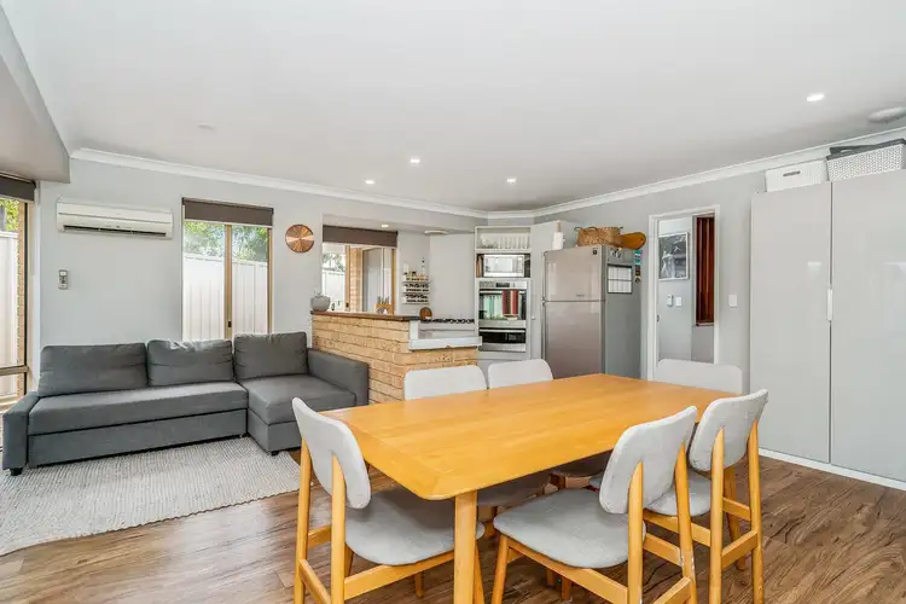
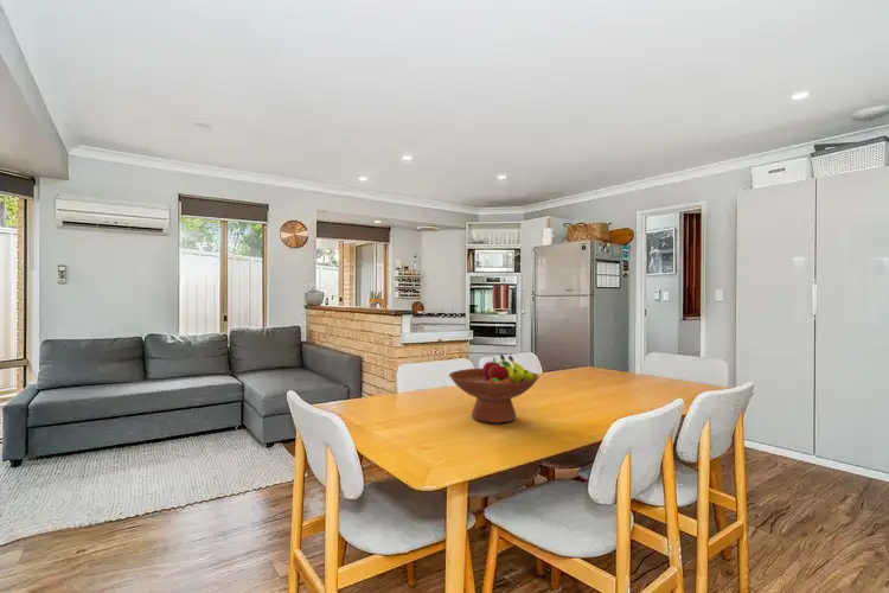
+ fruit bowl (493, 388)
